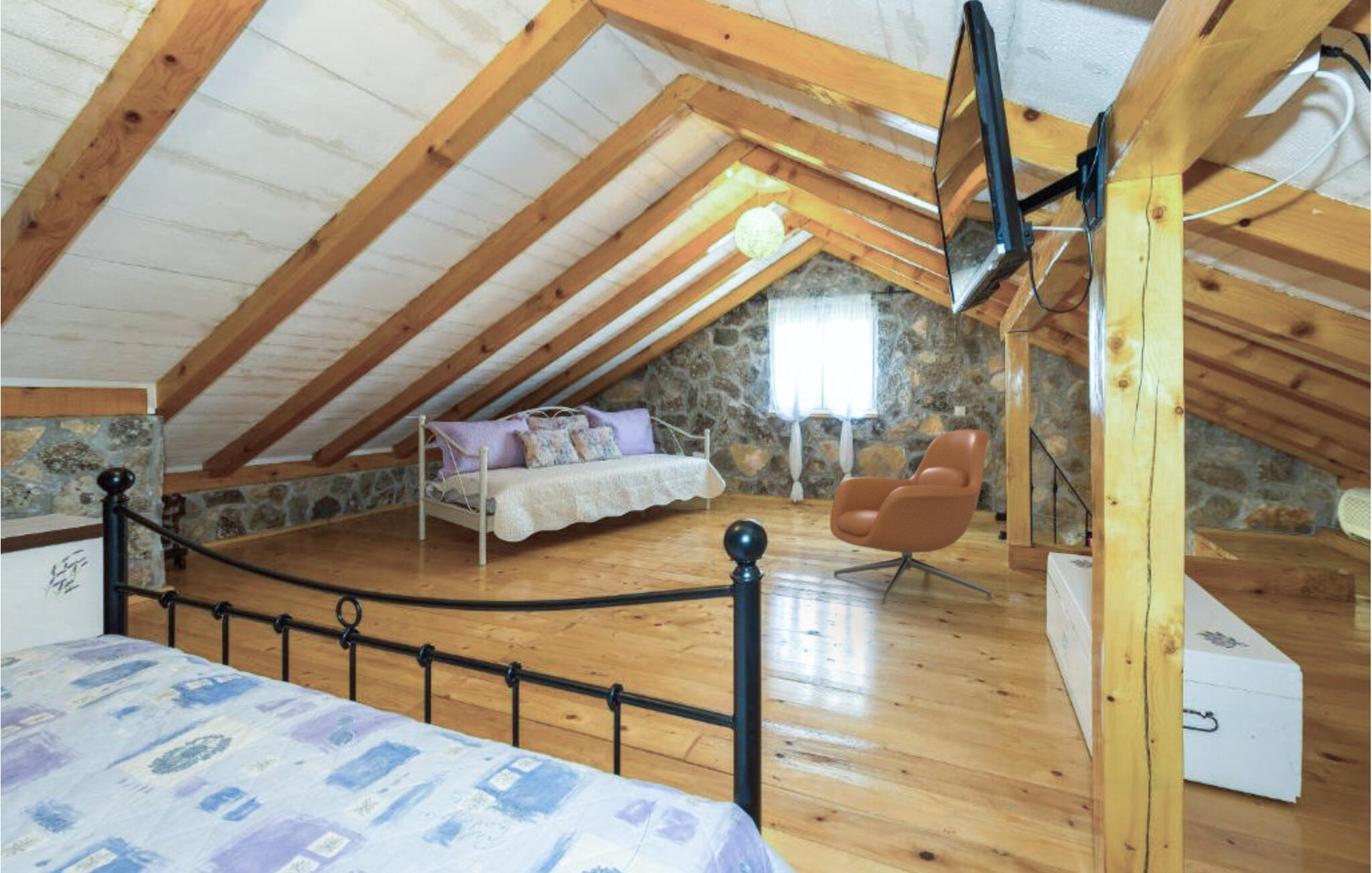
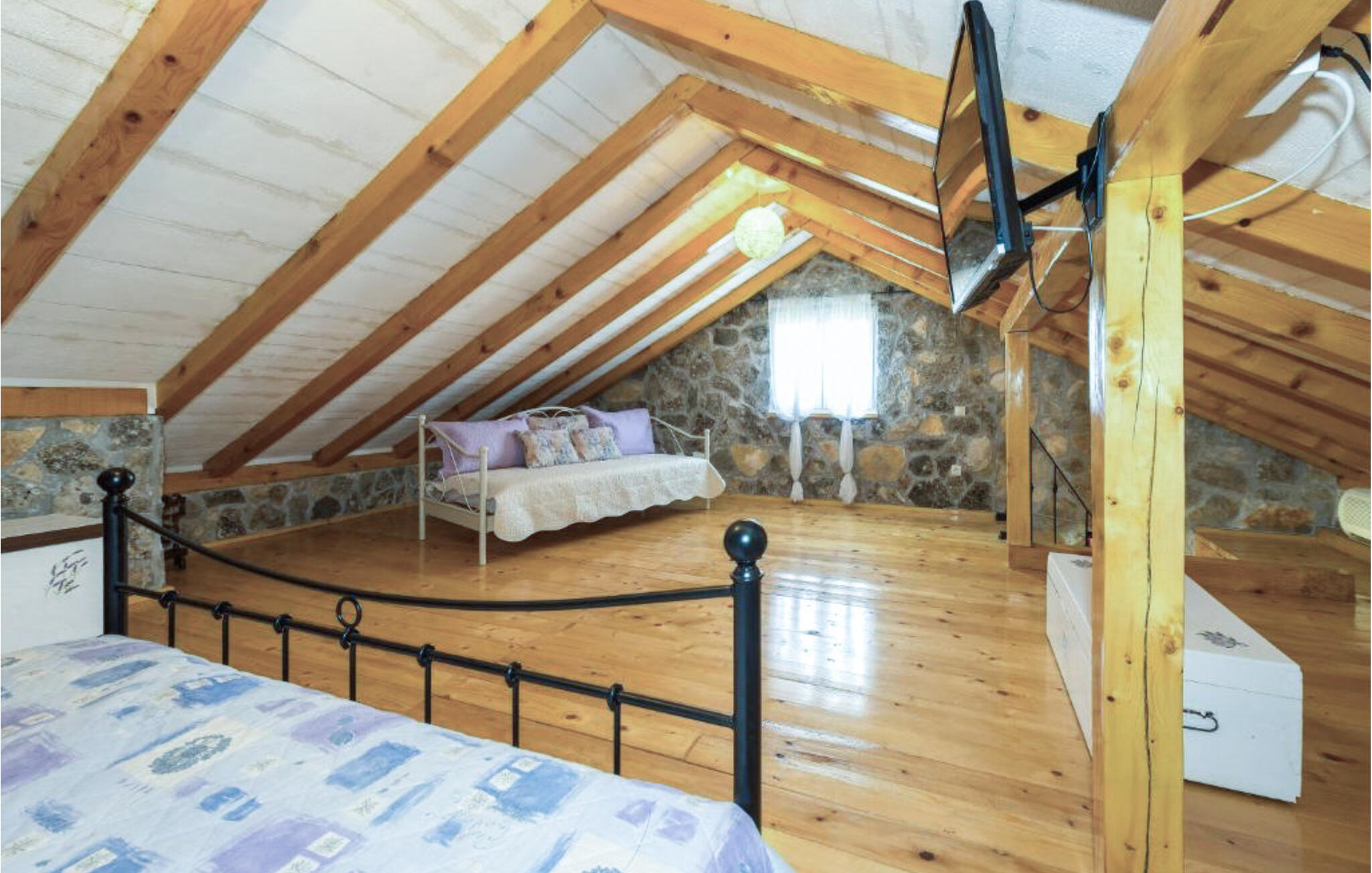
- armchair (912, 508)
